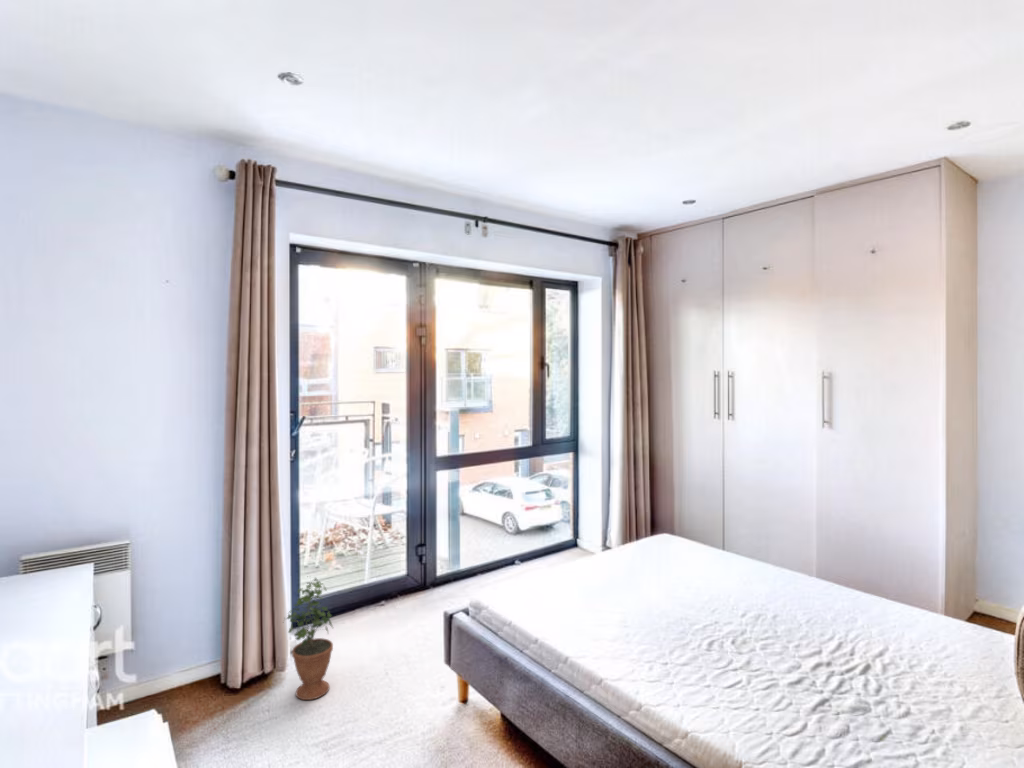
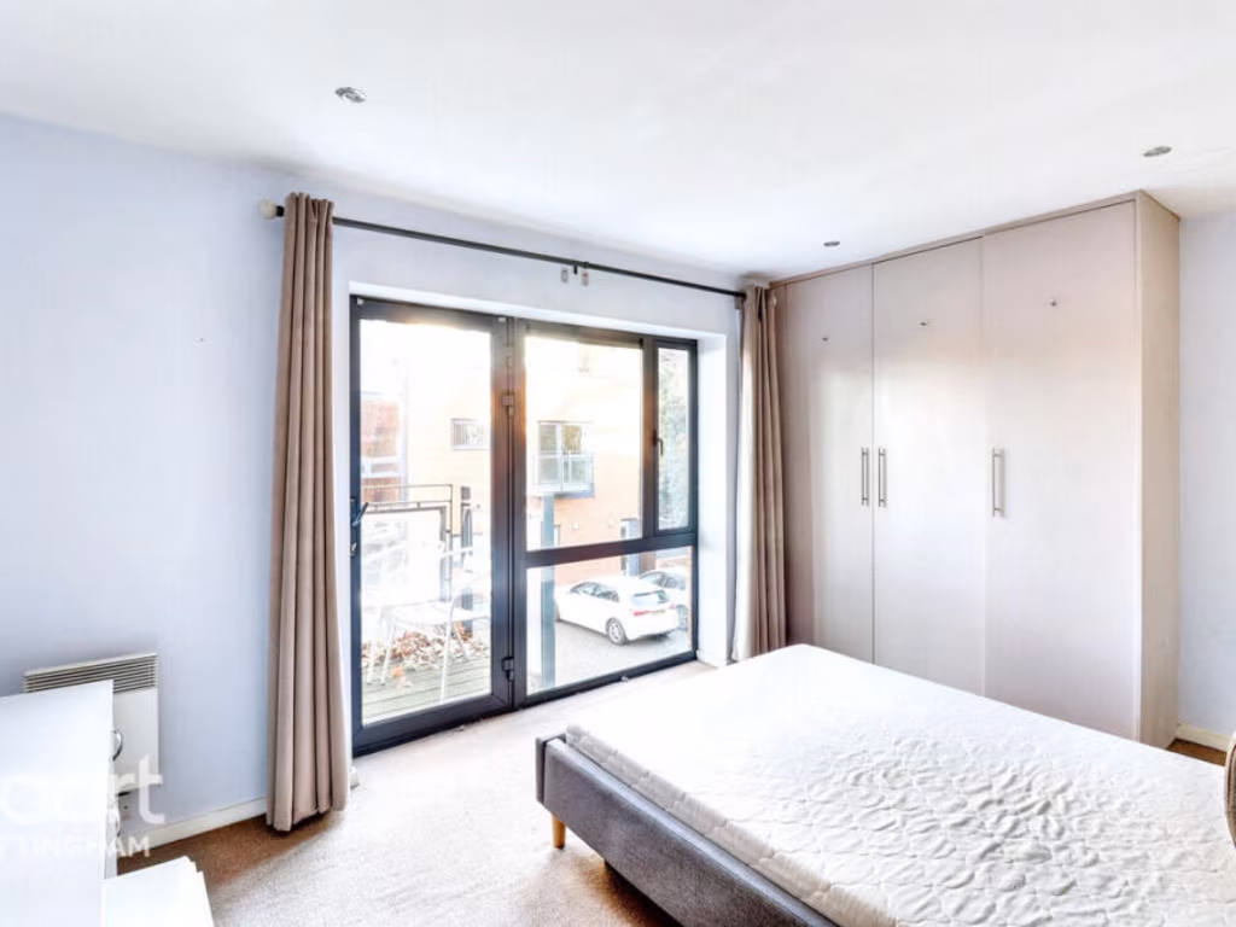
- potted plant (308, 634)
